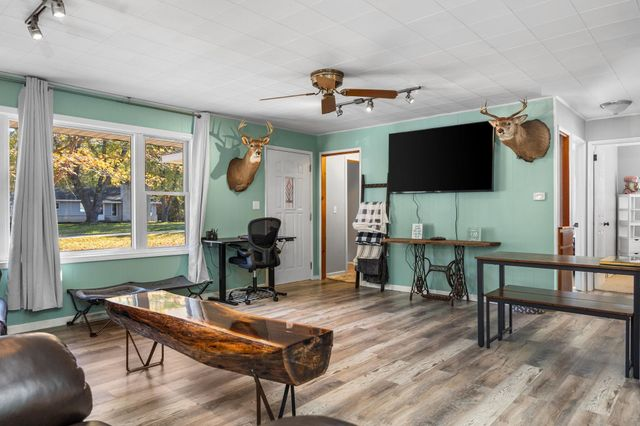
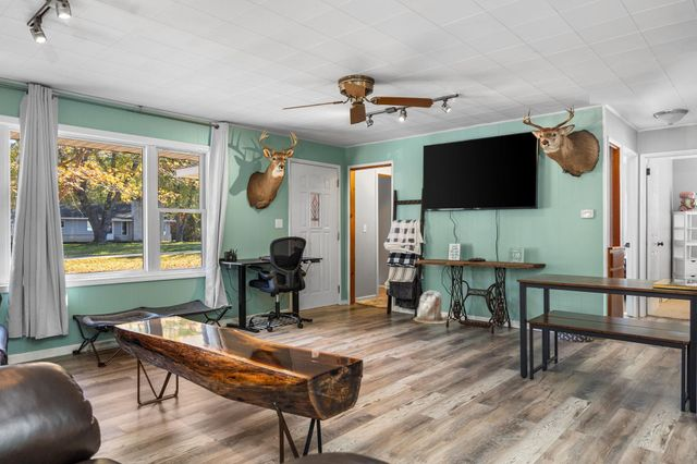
+ backpack (431, 305)
